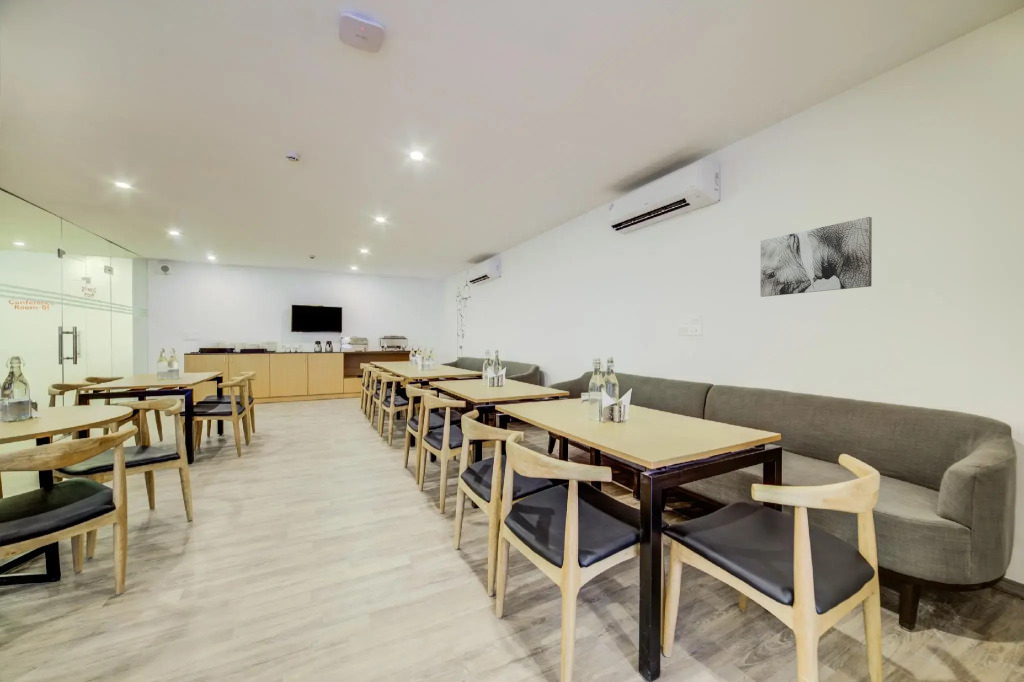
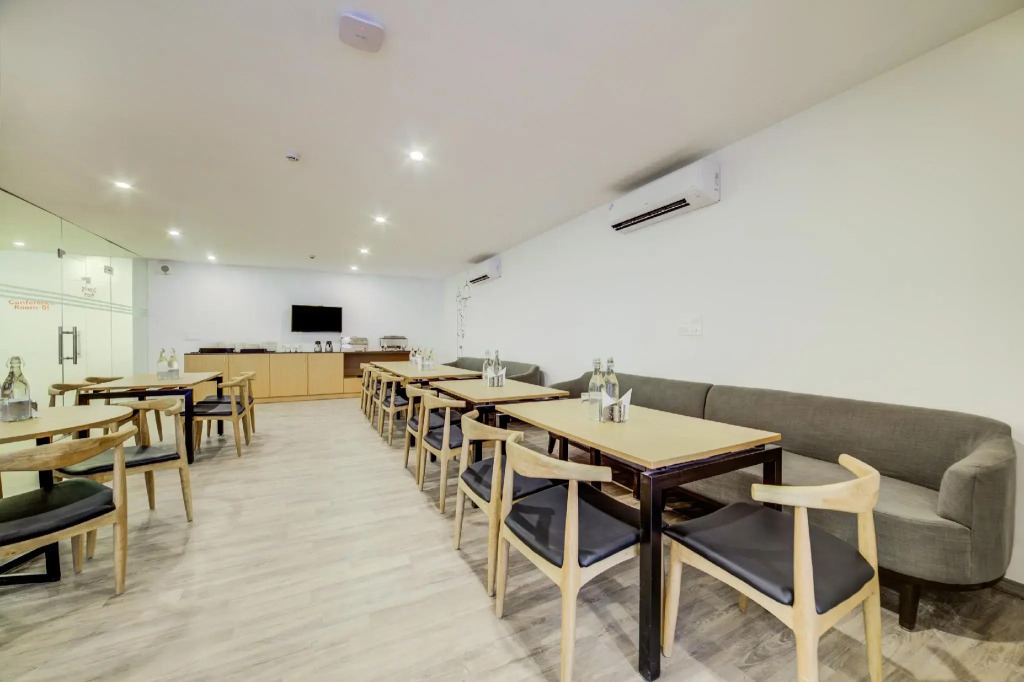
- wall art (810, 261)
